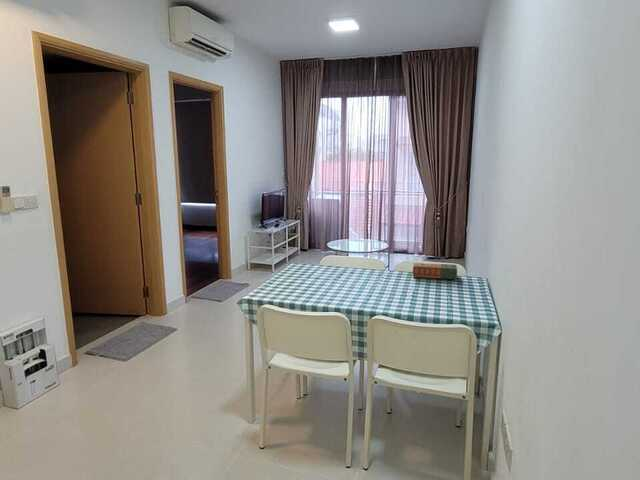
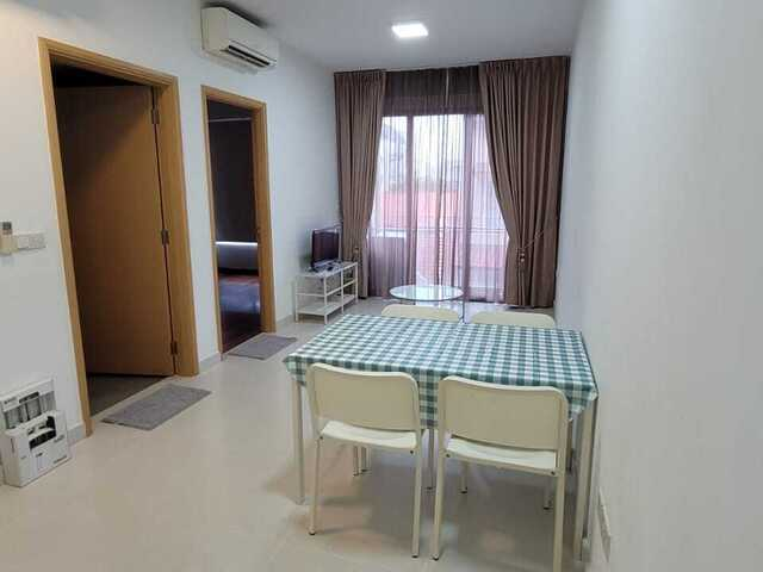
- book (434, 270)
